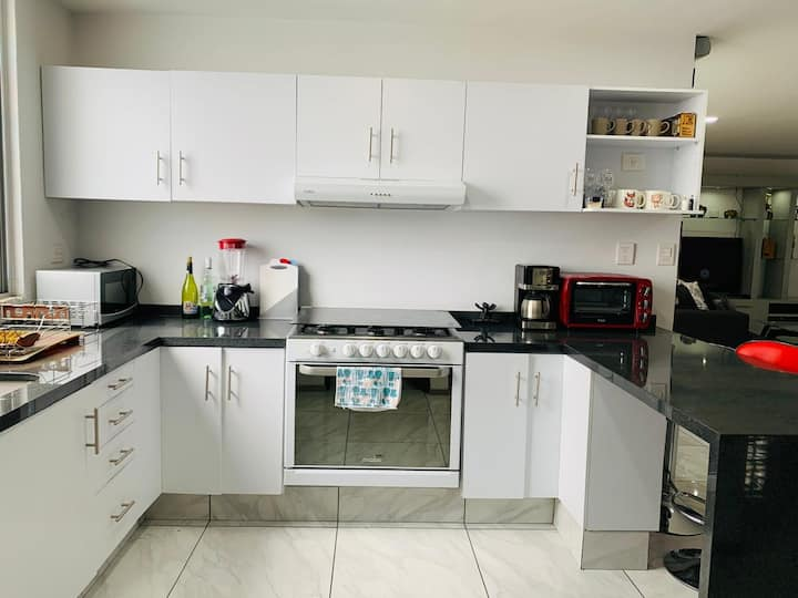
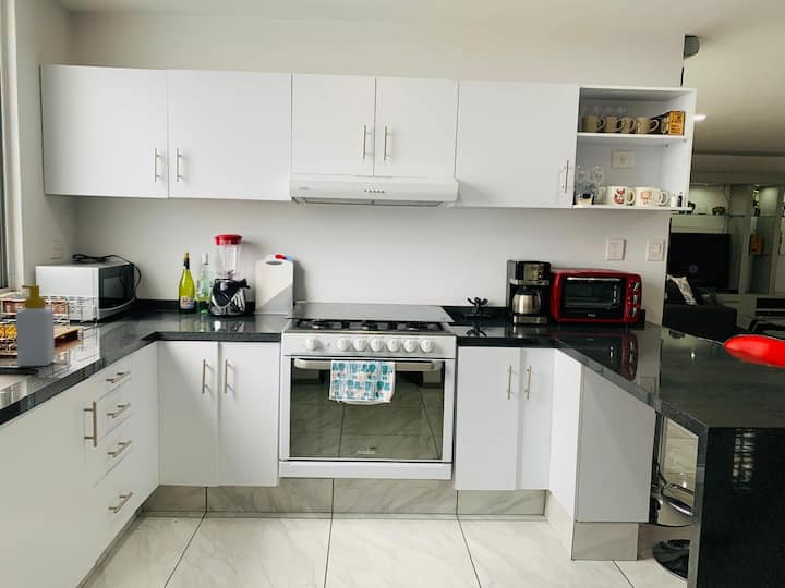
+ soap bottle (35, 324)
